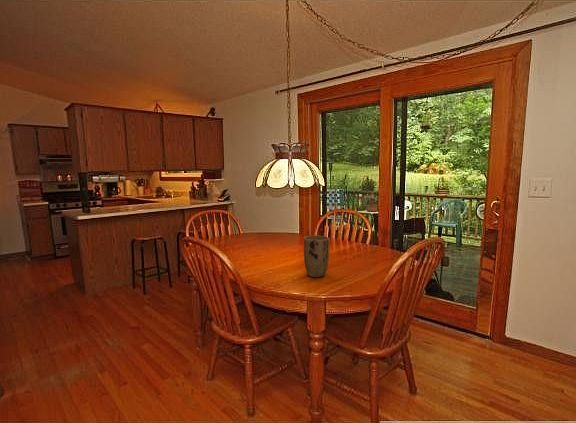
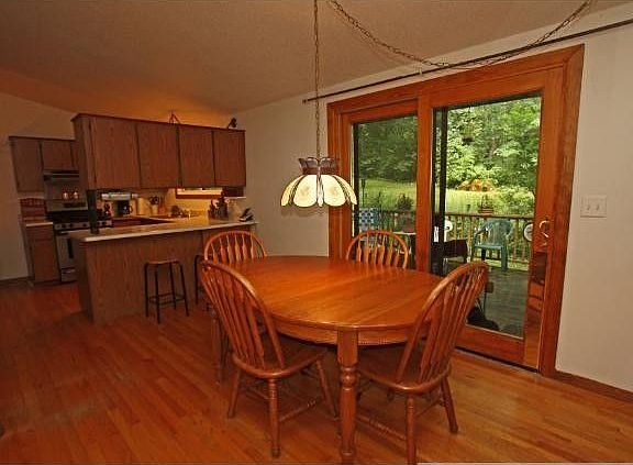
- plant pot (316, 256)
